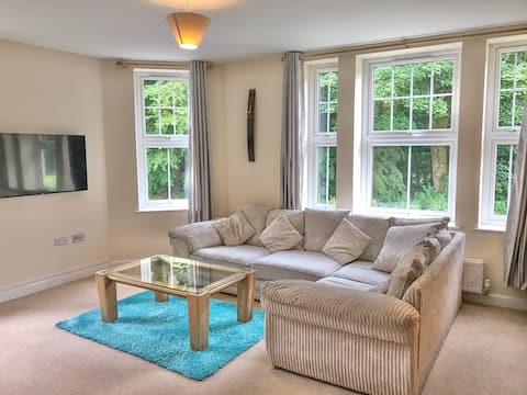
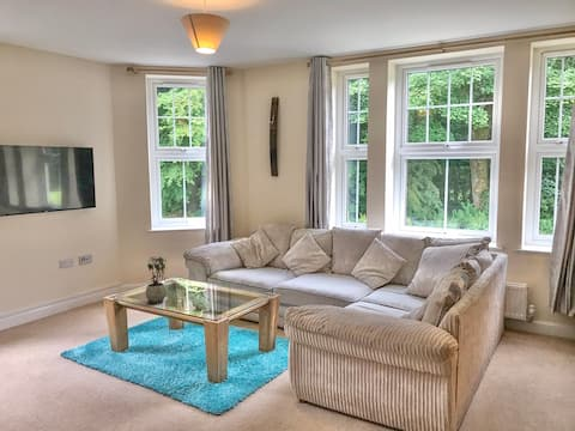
+ potted plant (157, 277)
